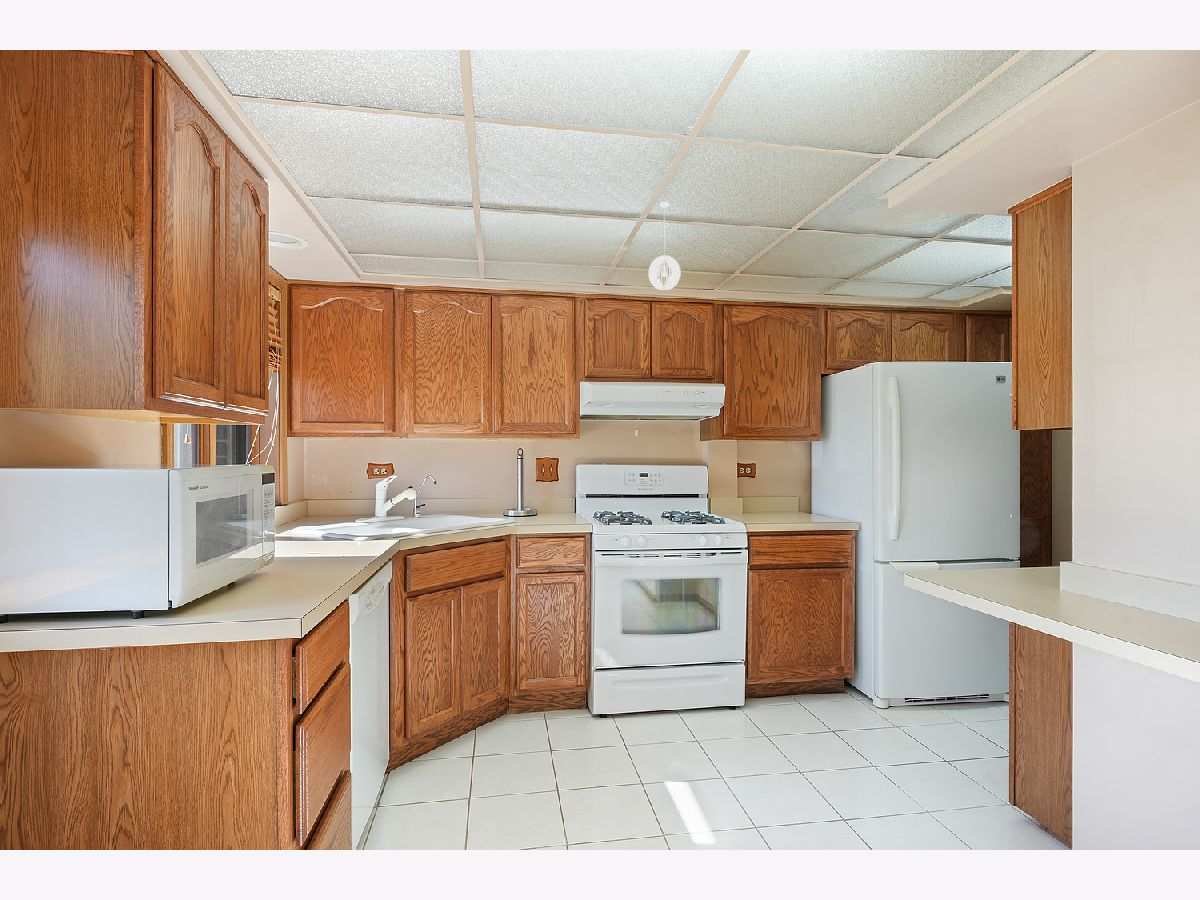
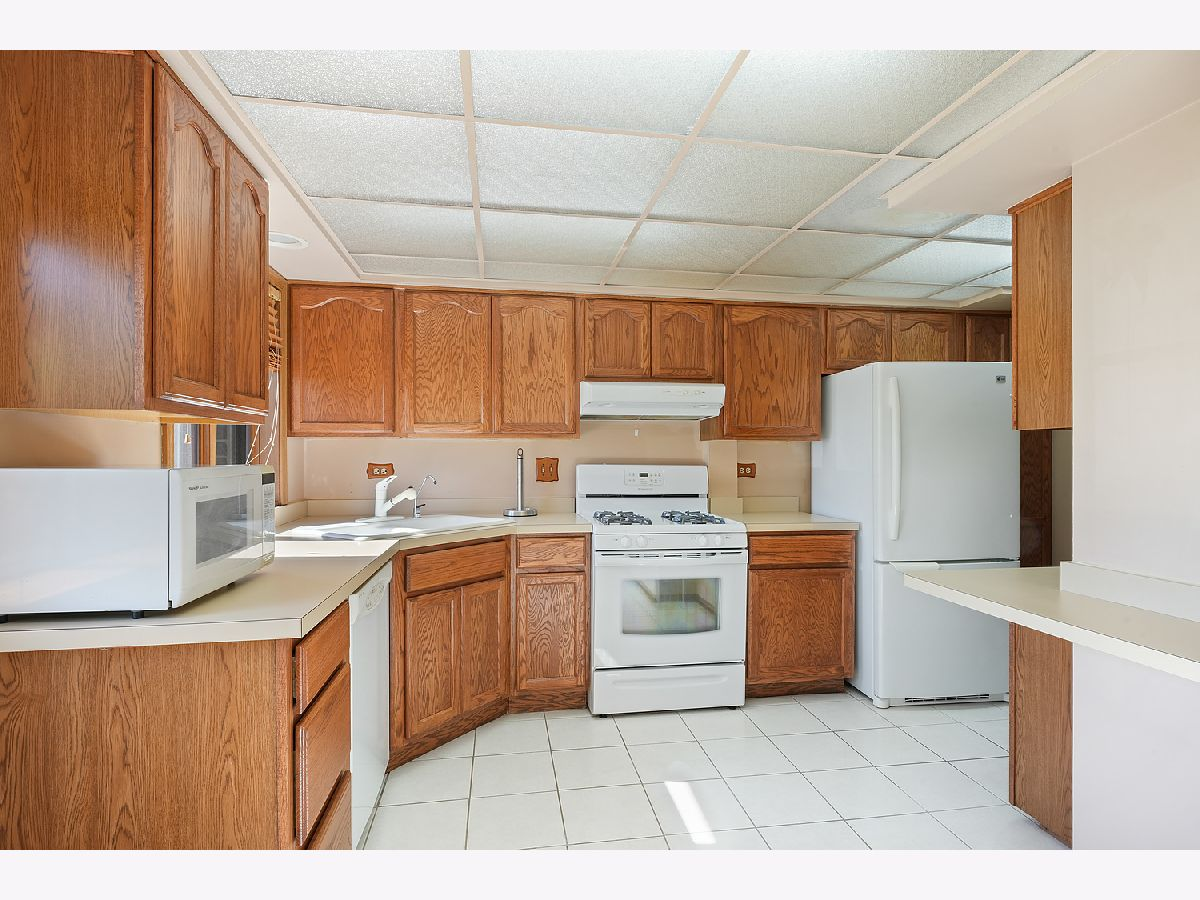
- pendant light (664, 246)
